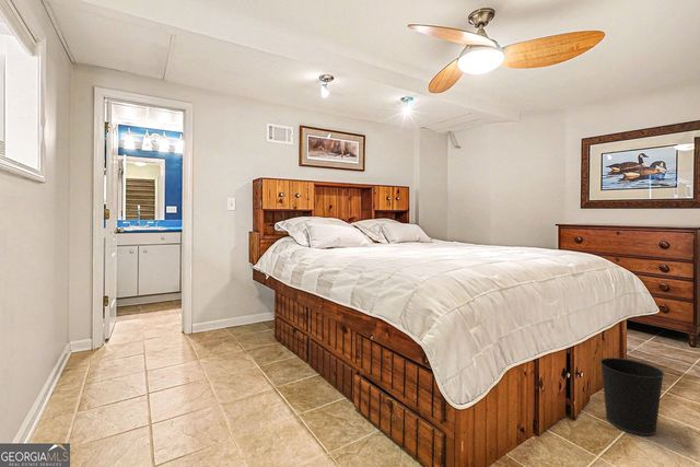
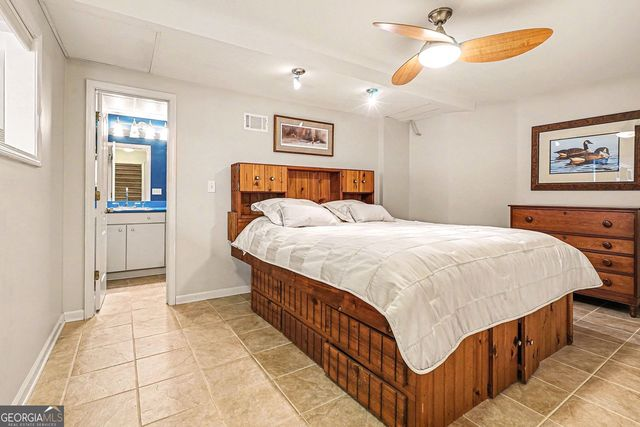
- wastebasket (630, 395)
